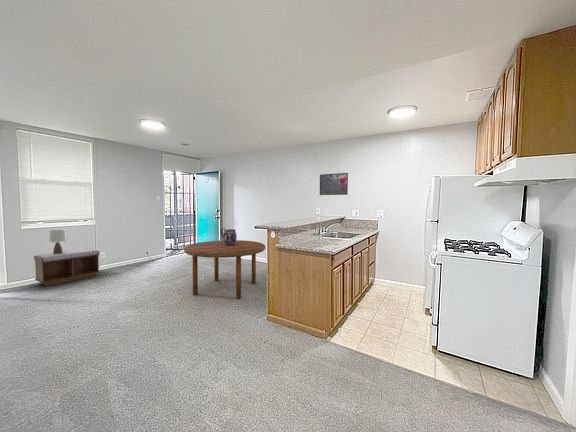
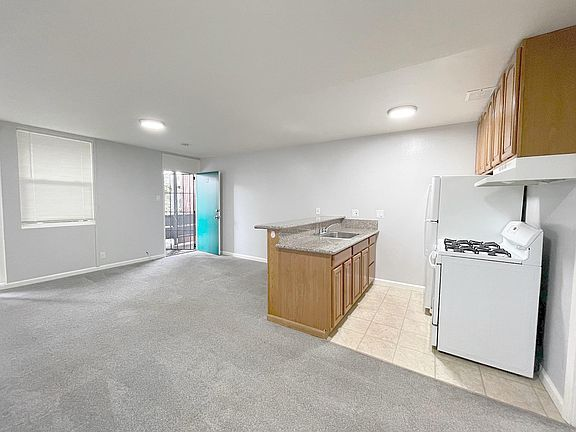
- pitcher (229, 236)
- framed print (333, 184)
- dining table (218, 266)
- lamp (57, 241)
- bench (68, 265)
